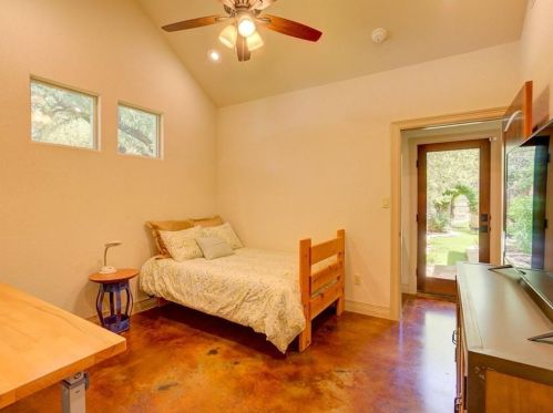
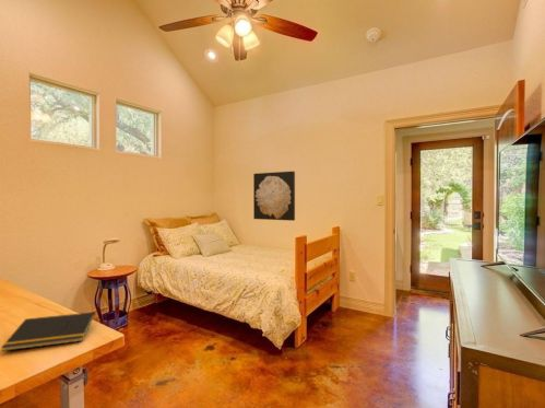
+ notepad (52, 329)
+ wall art (273, 196)
